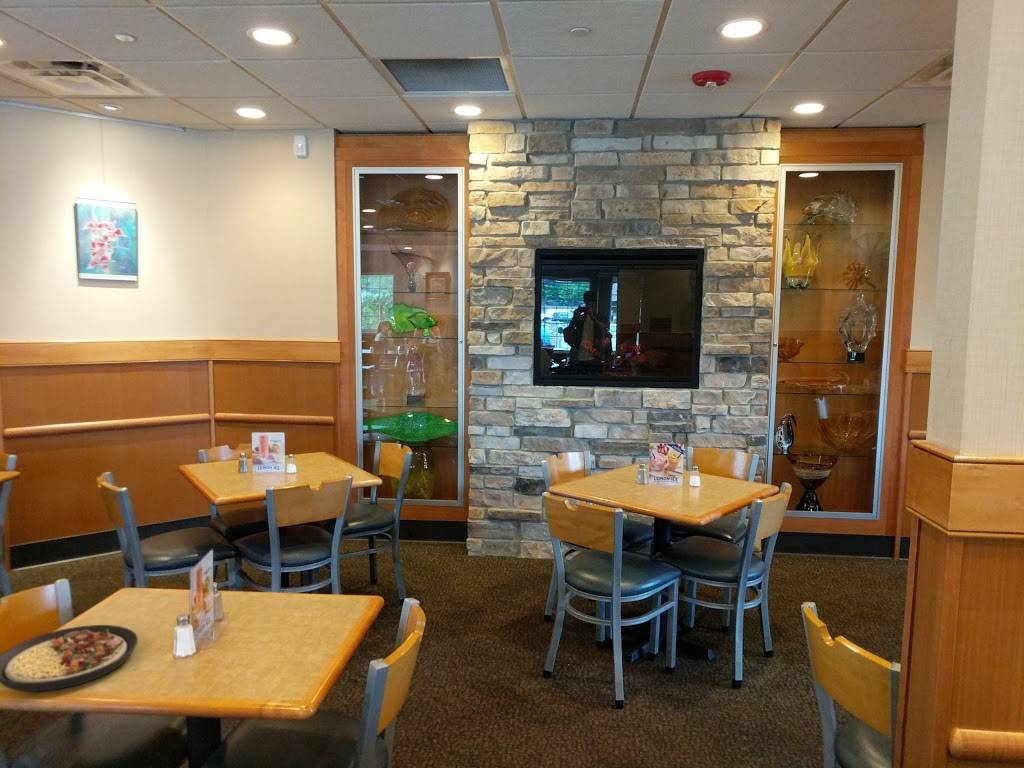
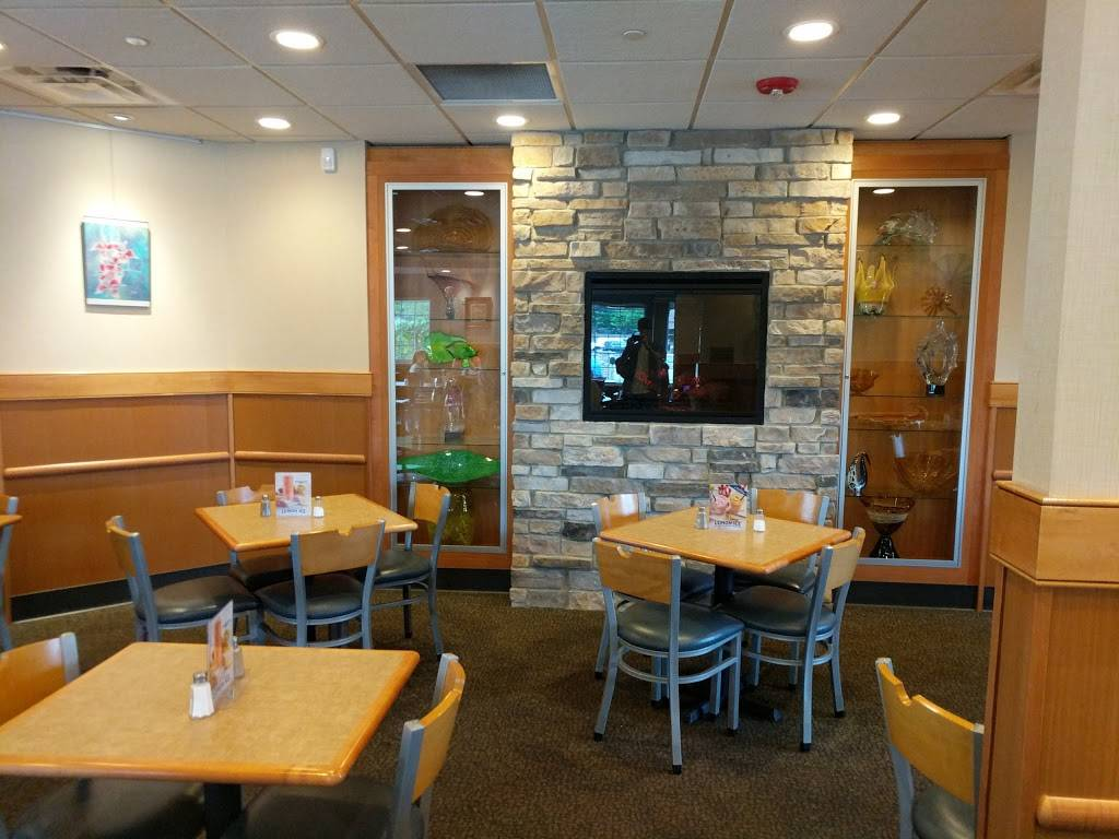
- plate (68, 654)
